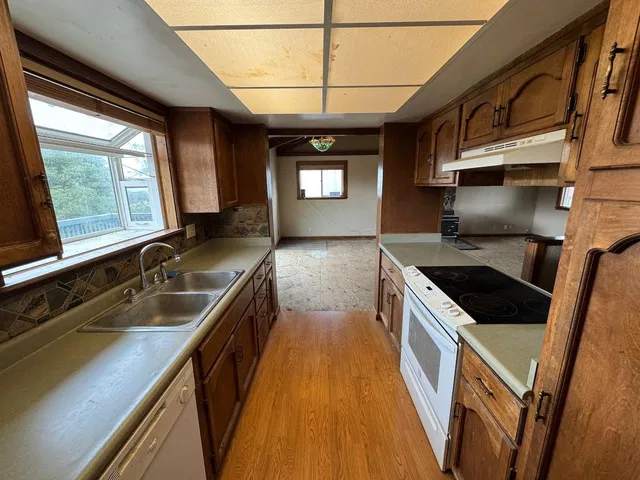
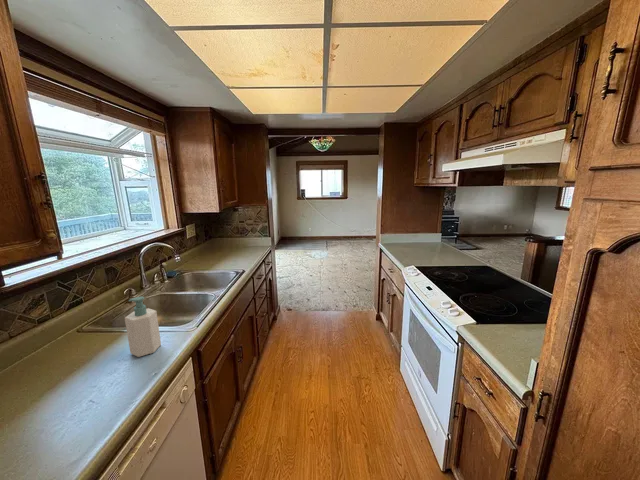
+ soap bottle (142, 324)
